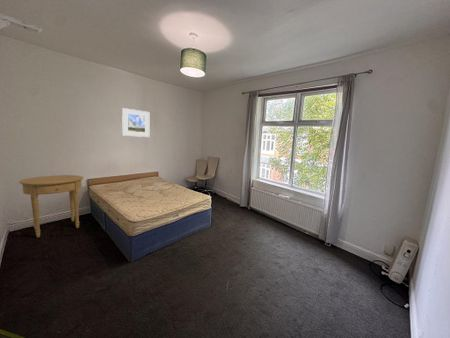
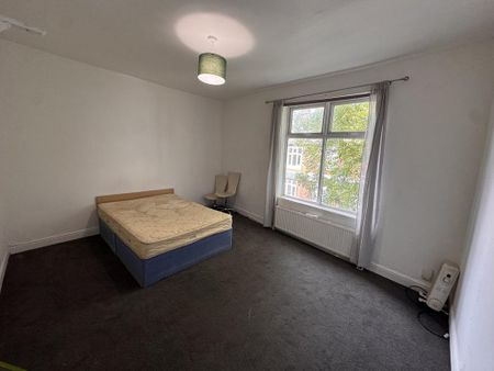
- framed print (136, 123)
- side table (53, 193)
